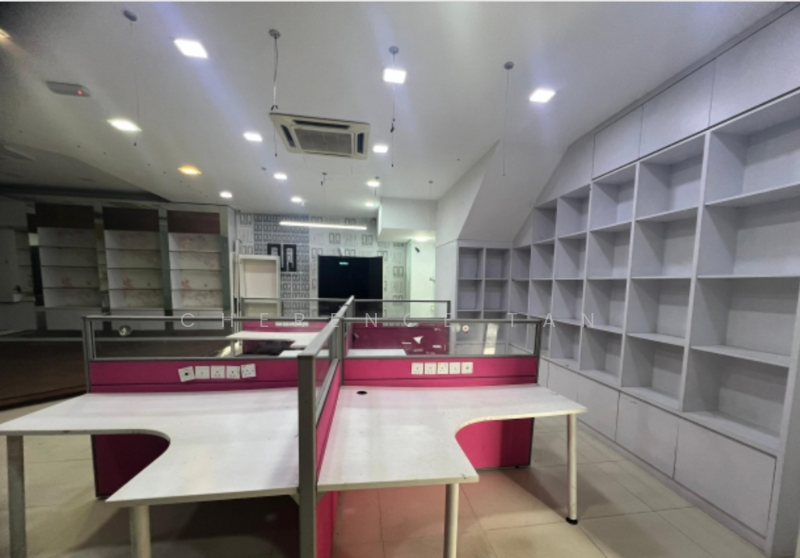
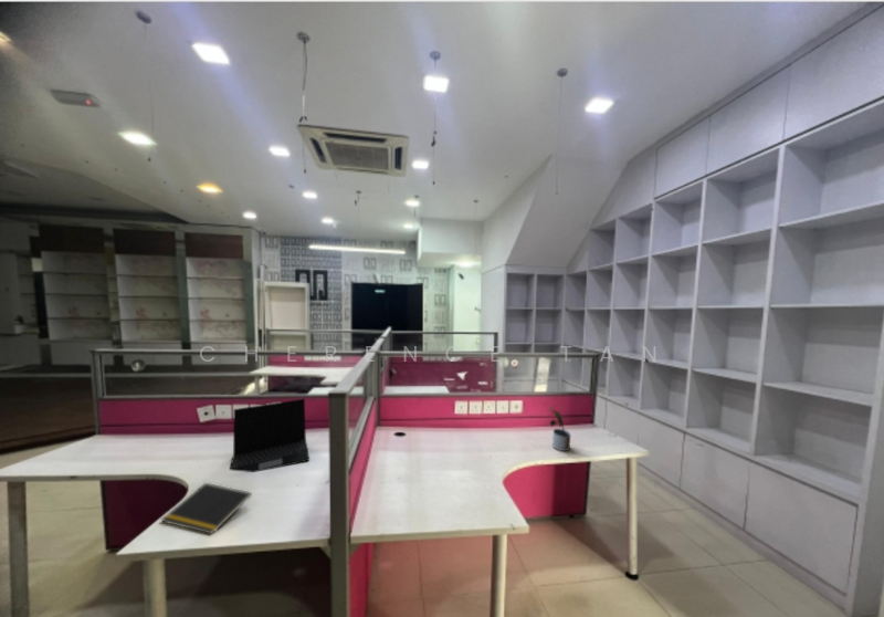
+ laptop (271, 433)
+ potted plant (558, 429)
+ notepad (208, 506)
